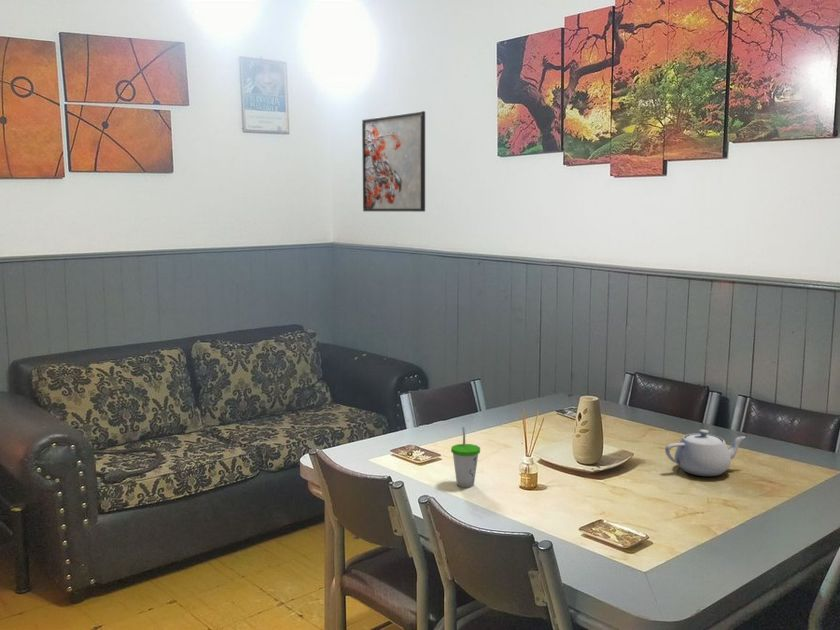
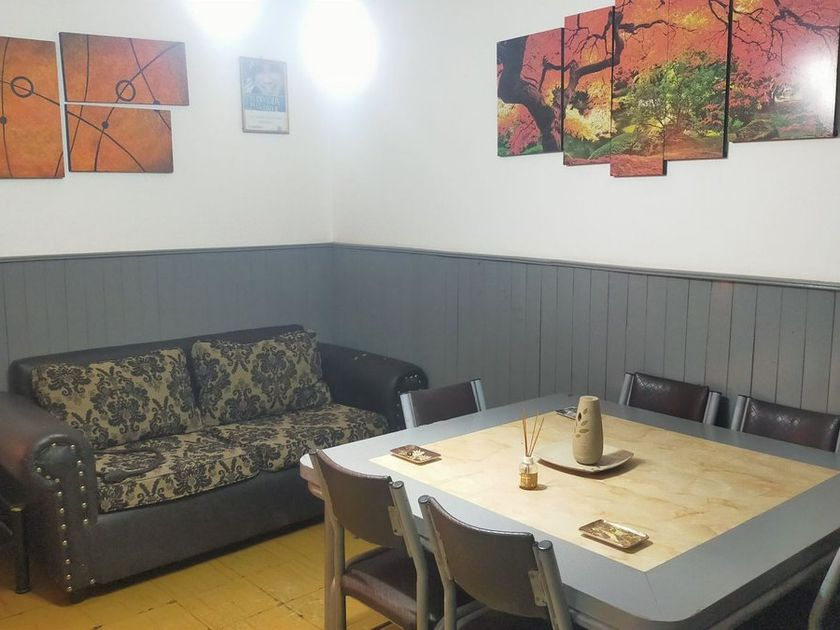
- teapot (704, 450)
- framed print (392, 163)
- cup (465, 458)
